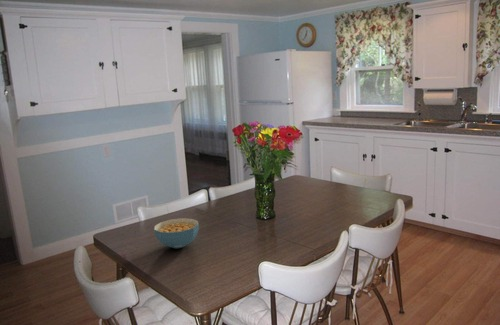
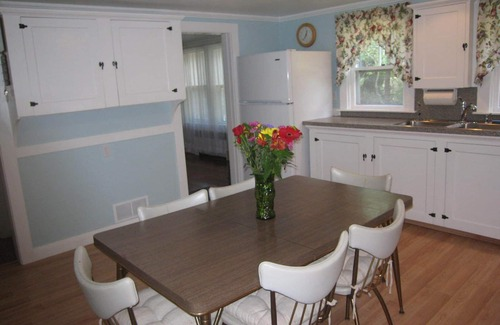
- cereal bowl (177, 235)
